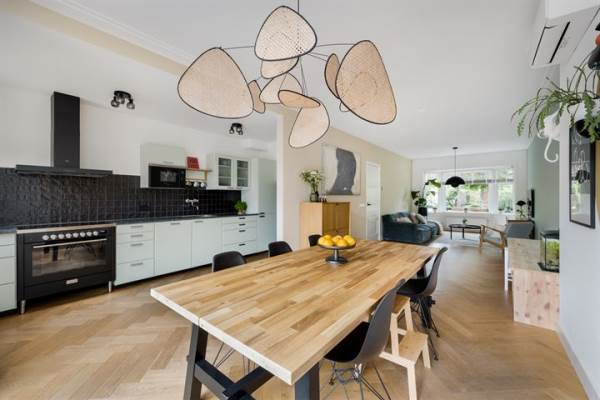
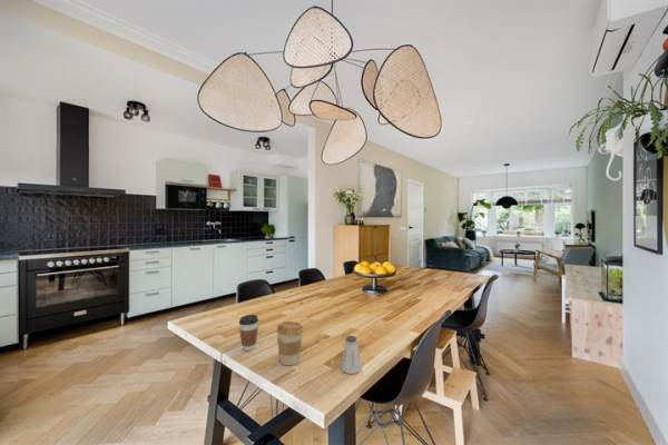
+ coffee cup (248, 332)
+ coffee cup (289, 342)
+ saltshaker (351, 353)
